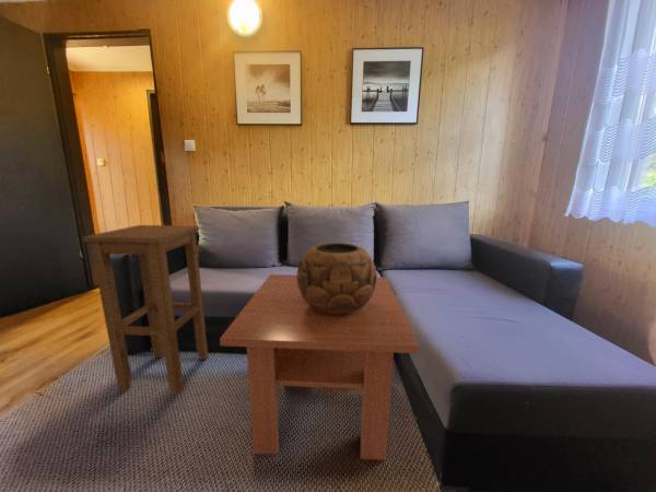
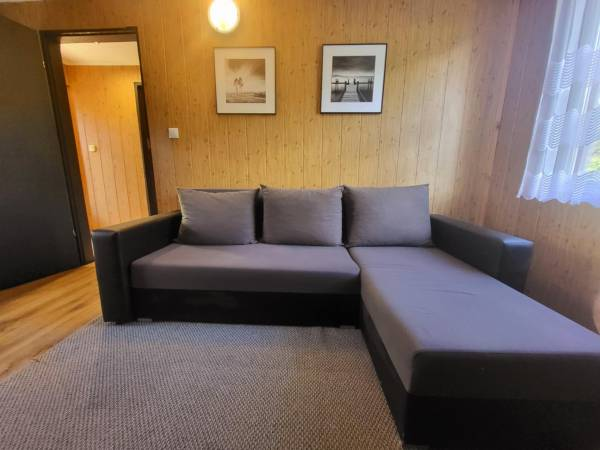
- decorative bowl (336, 277)
- stool (157, 305)
- coffee table (324, 354)
